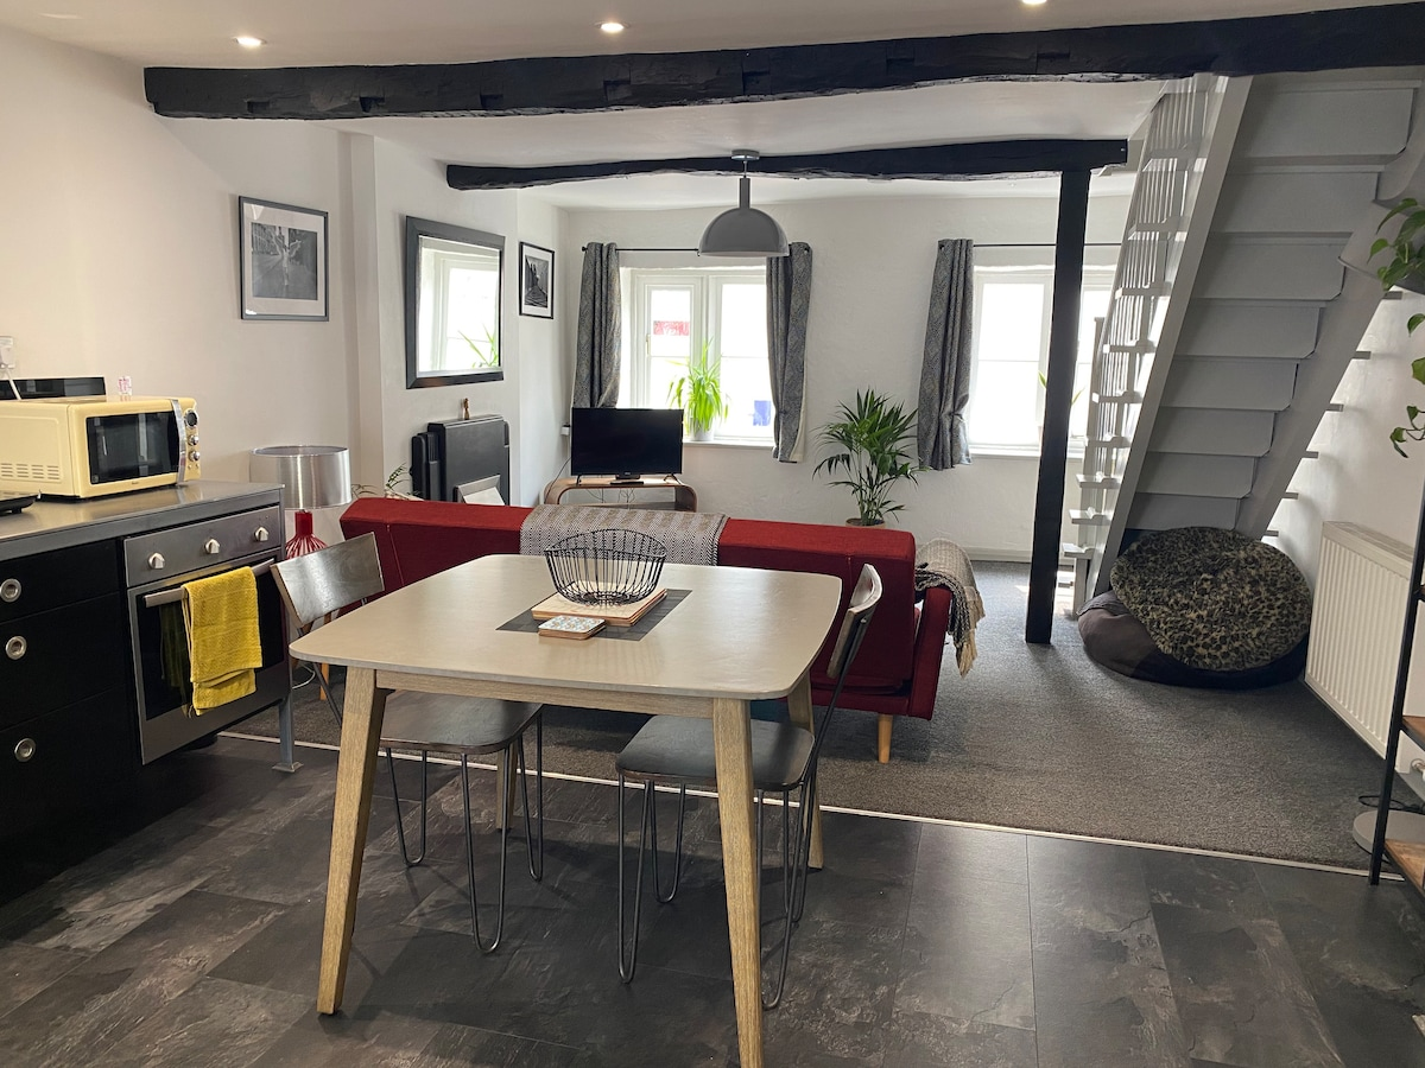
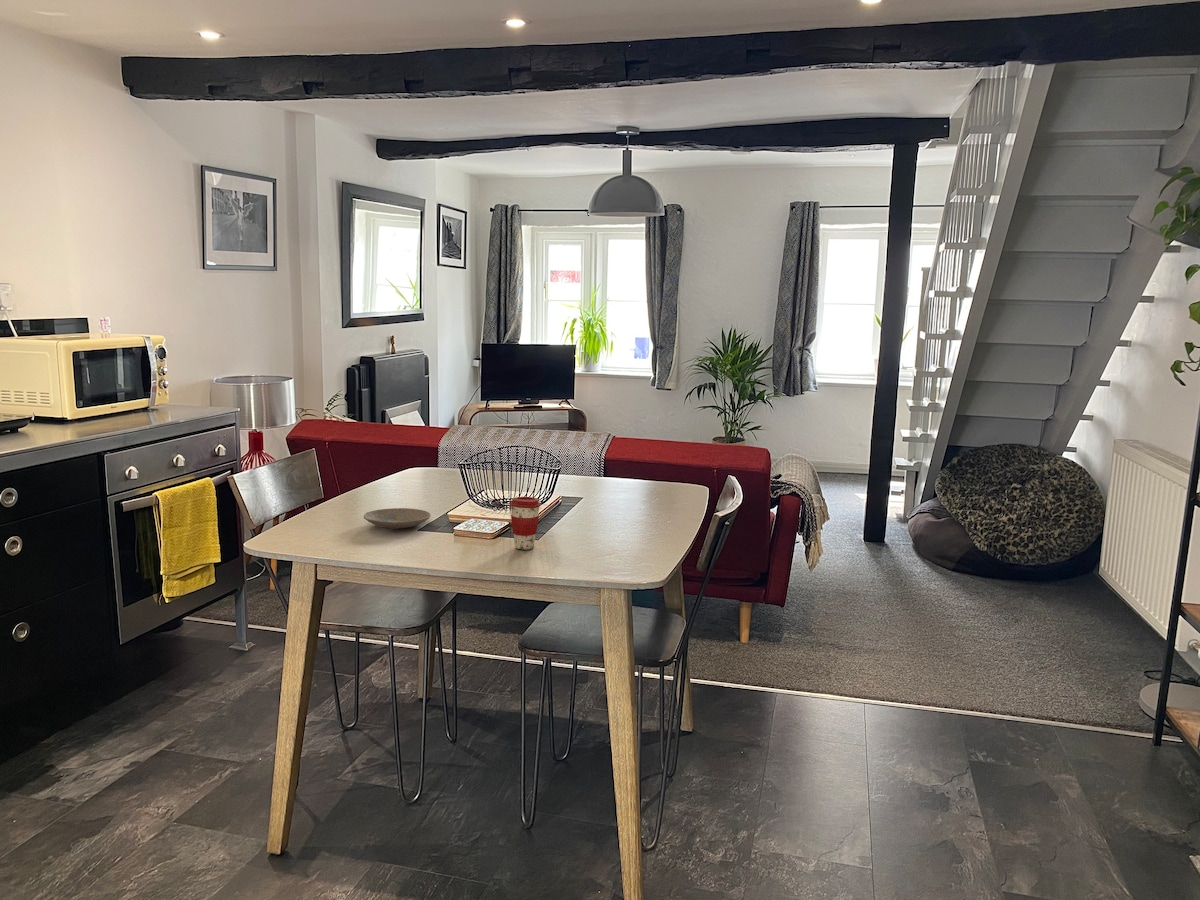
+ plate (397, 519)
+ coffee cup (524, 523)
